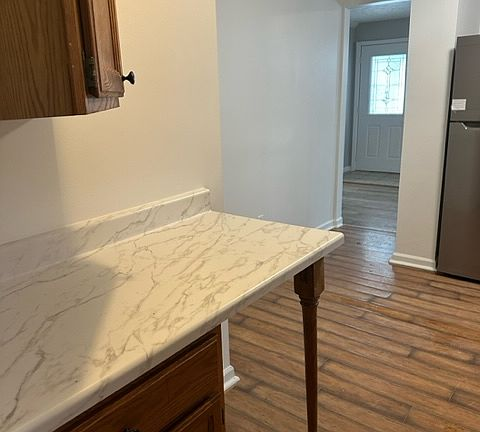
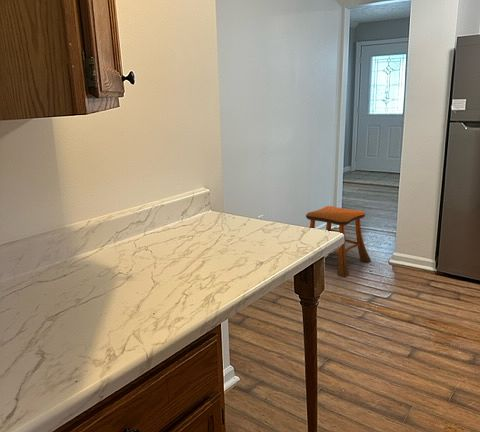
+ stool (340, 232)
